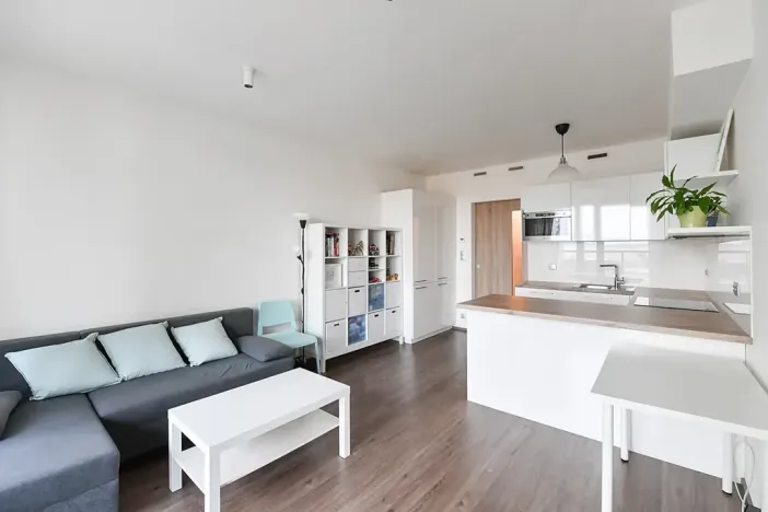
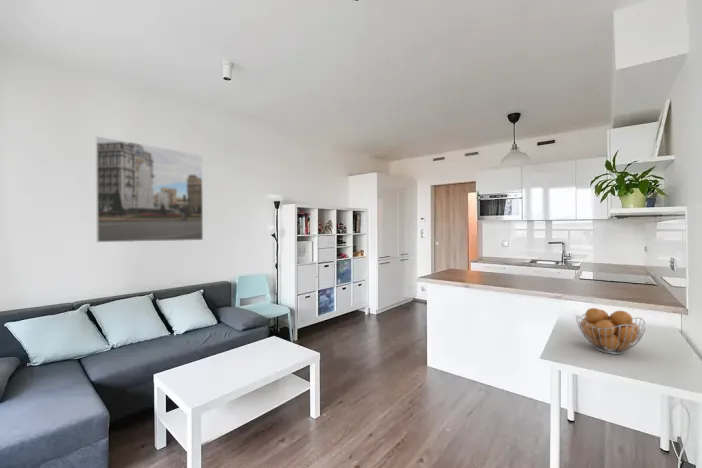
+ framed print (154, 193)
+ fruit basket (609, 329)
